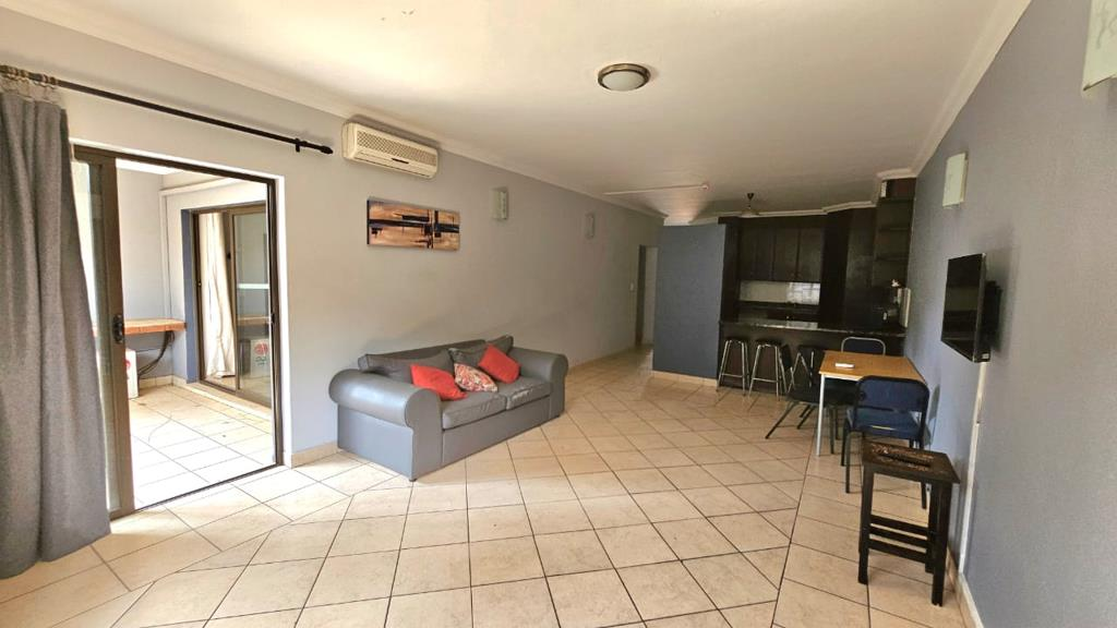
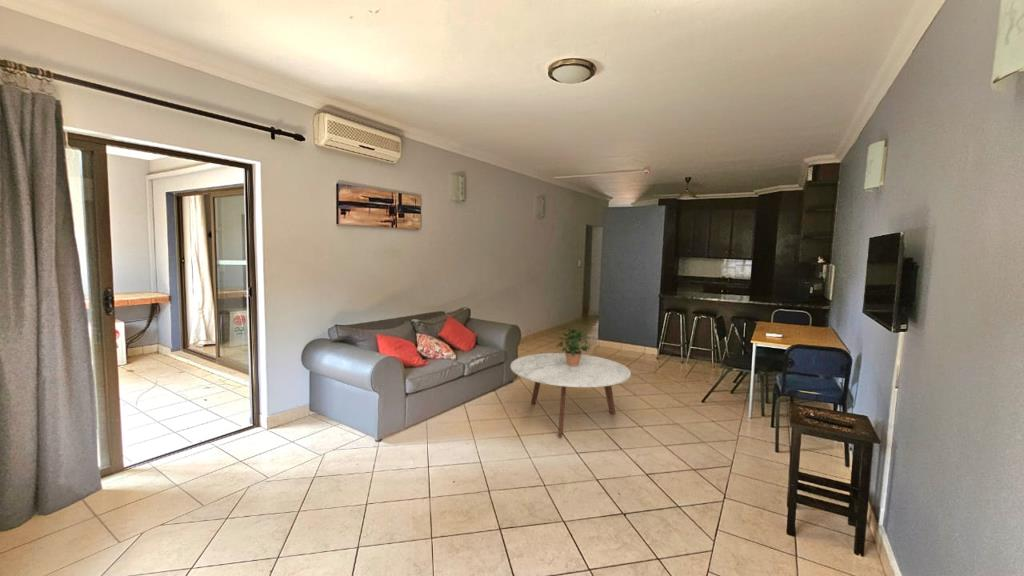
+ potted plant (574, 344)
+ coffee table (565, 392)
